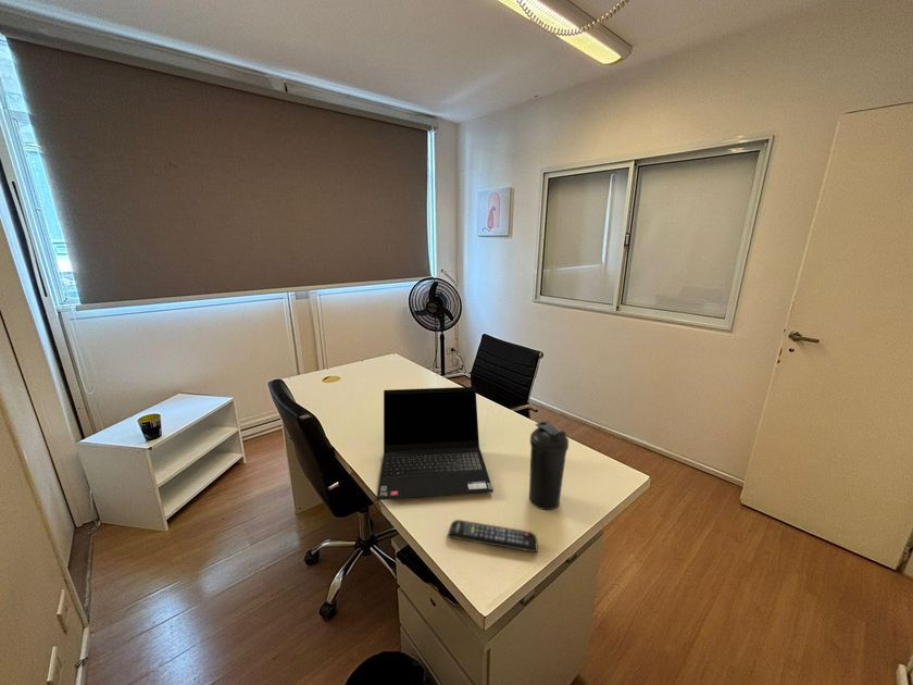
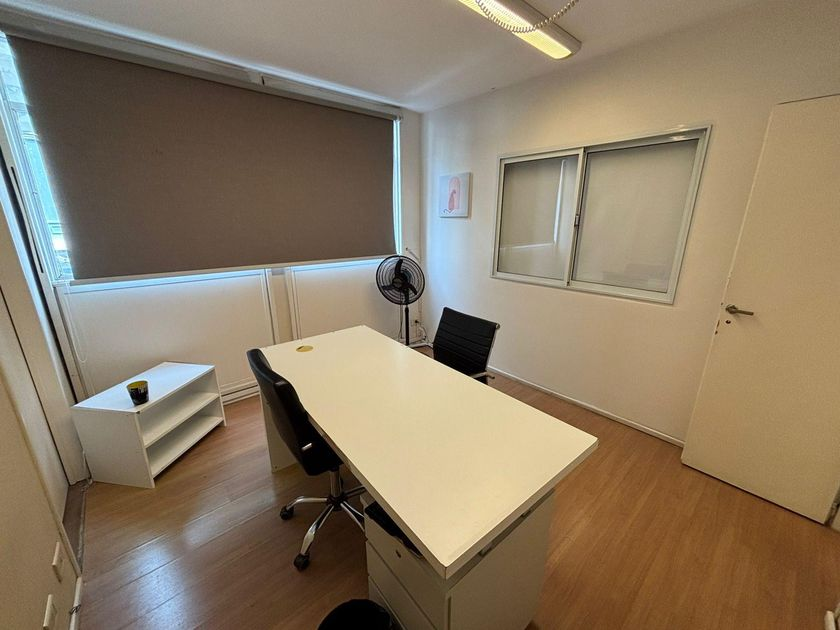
- water bottle (547, 464)
- remote control (491, 536)
- laptop computer (433, 437)
